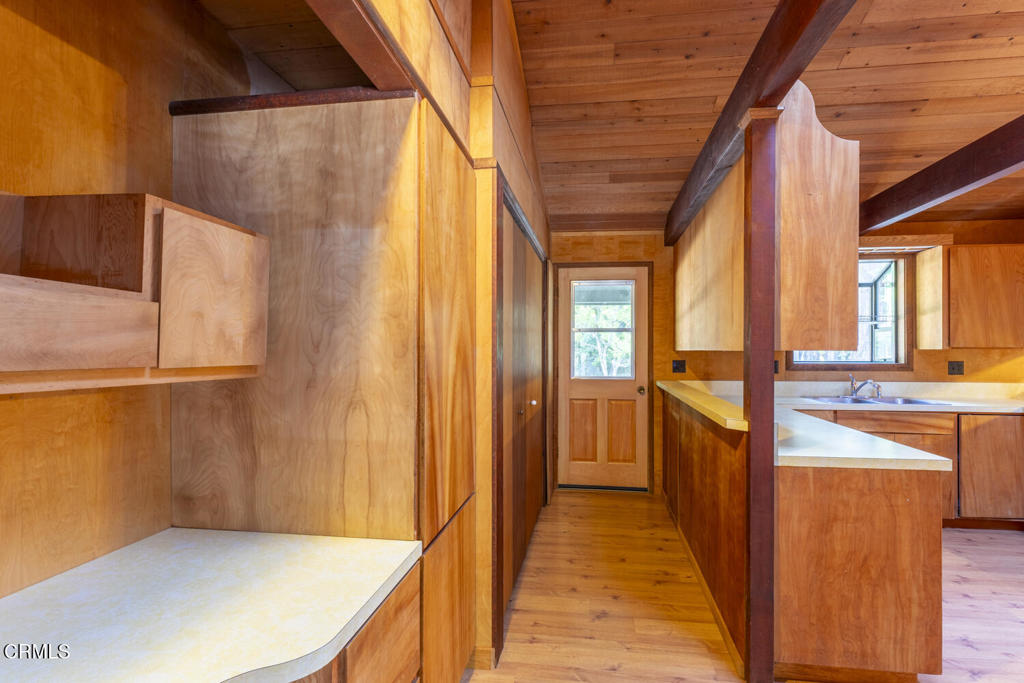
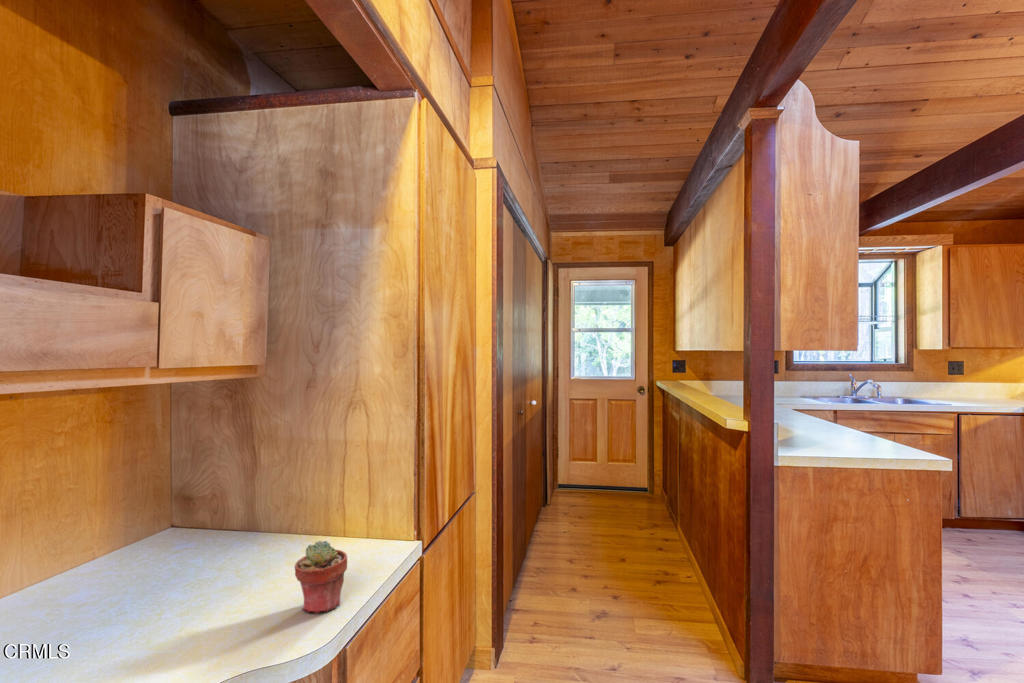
+ potted succulent (321, 572)
